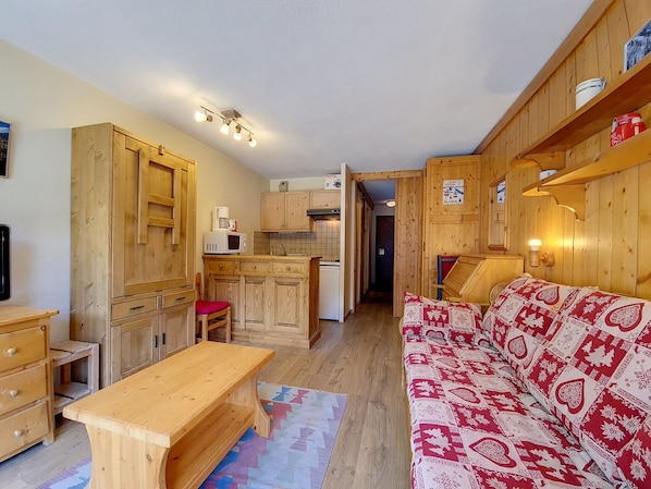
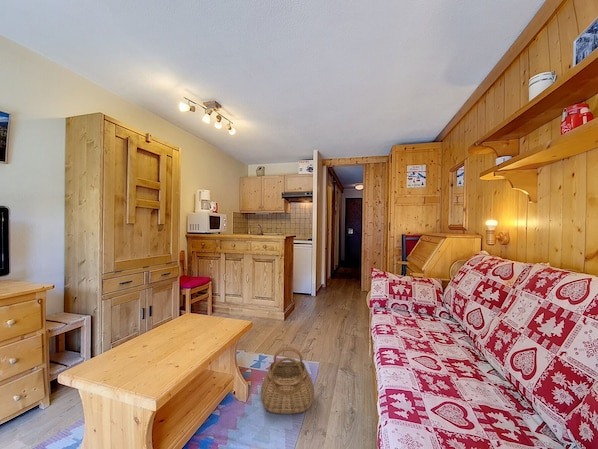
+ basket (287, 377)
